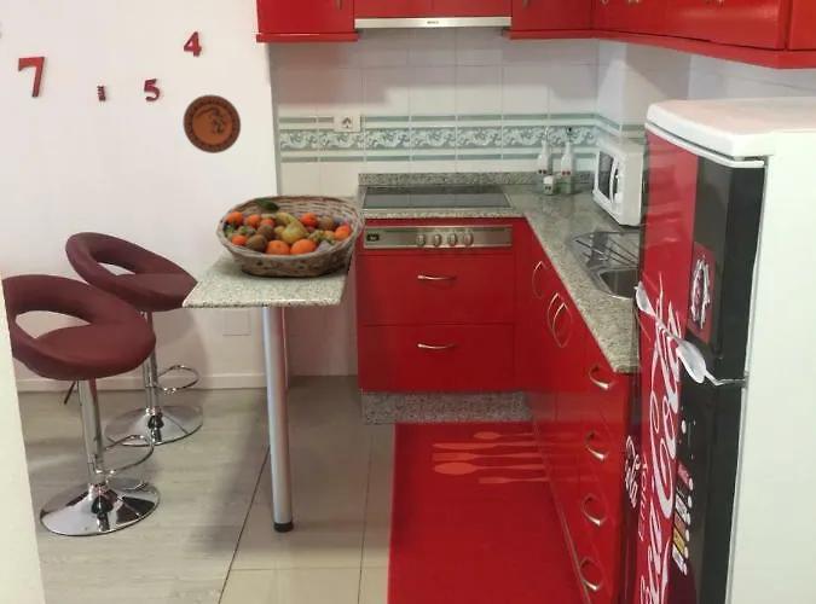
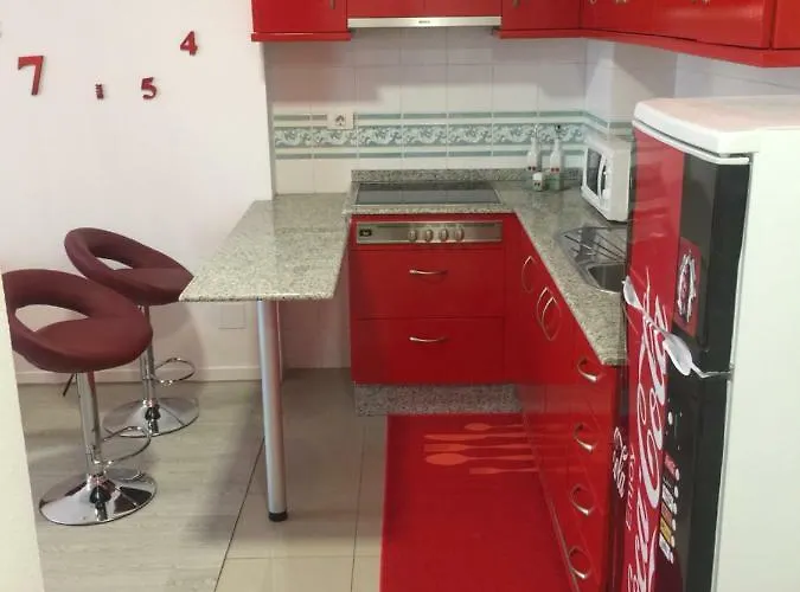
- fruit basket (291, 234)
- decorative plate (212, 123)
